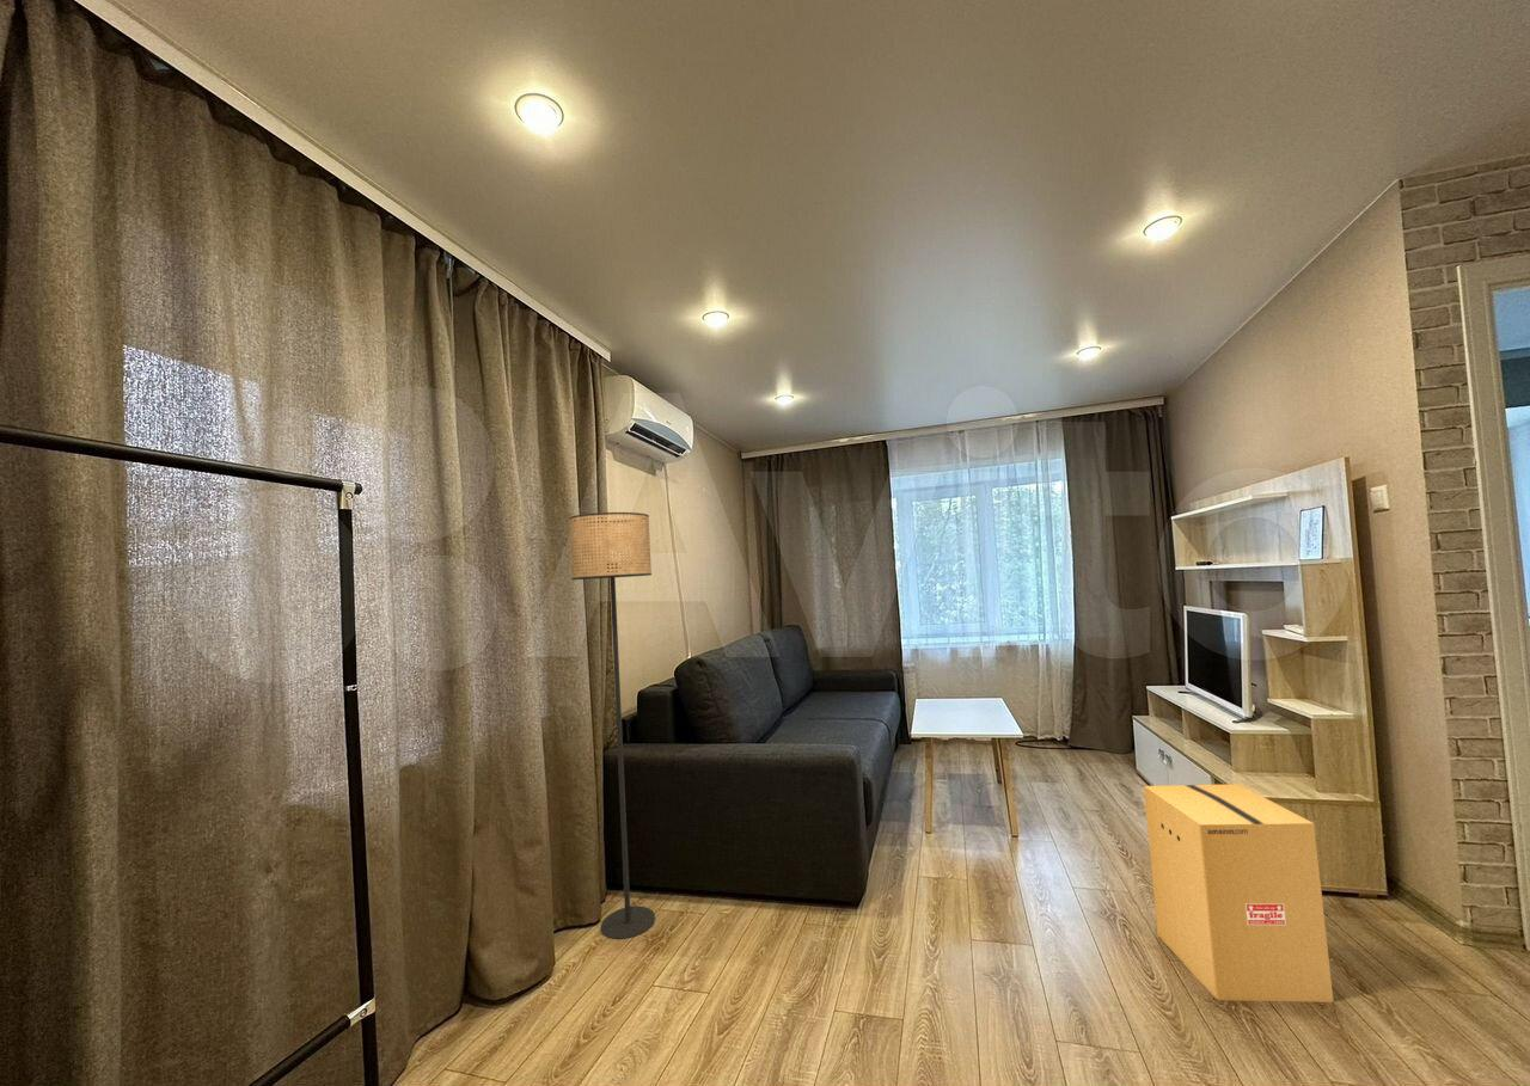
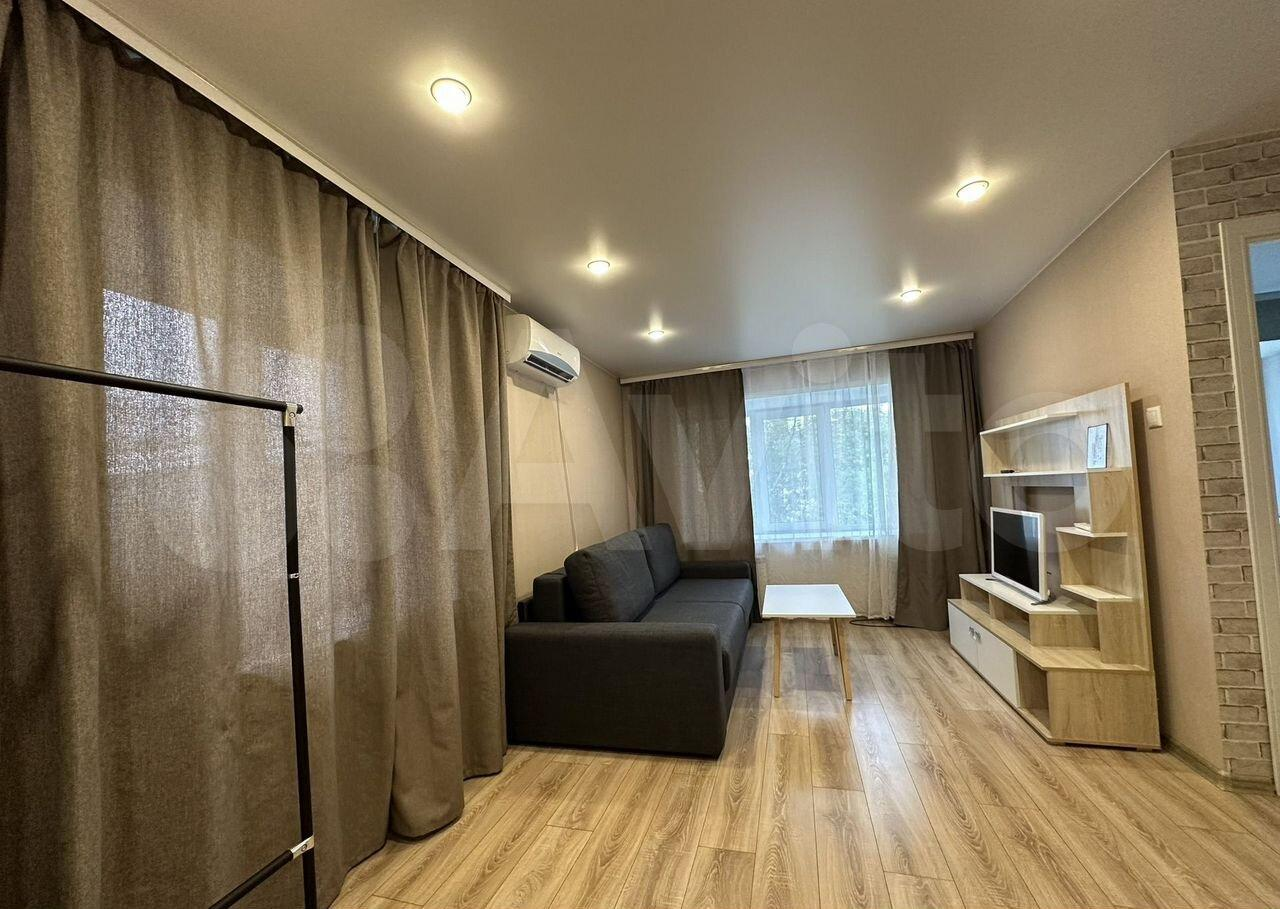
- cardboard box (1229, 883)
- floor lamp (618, 716)
